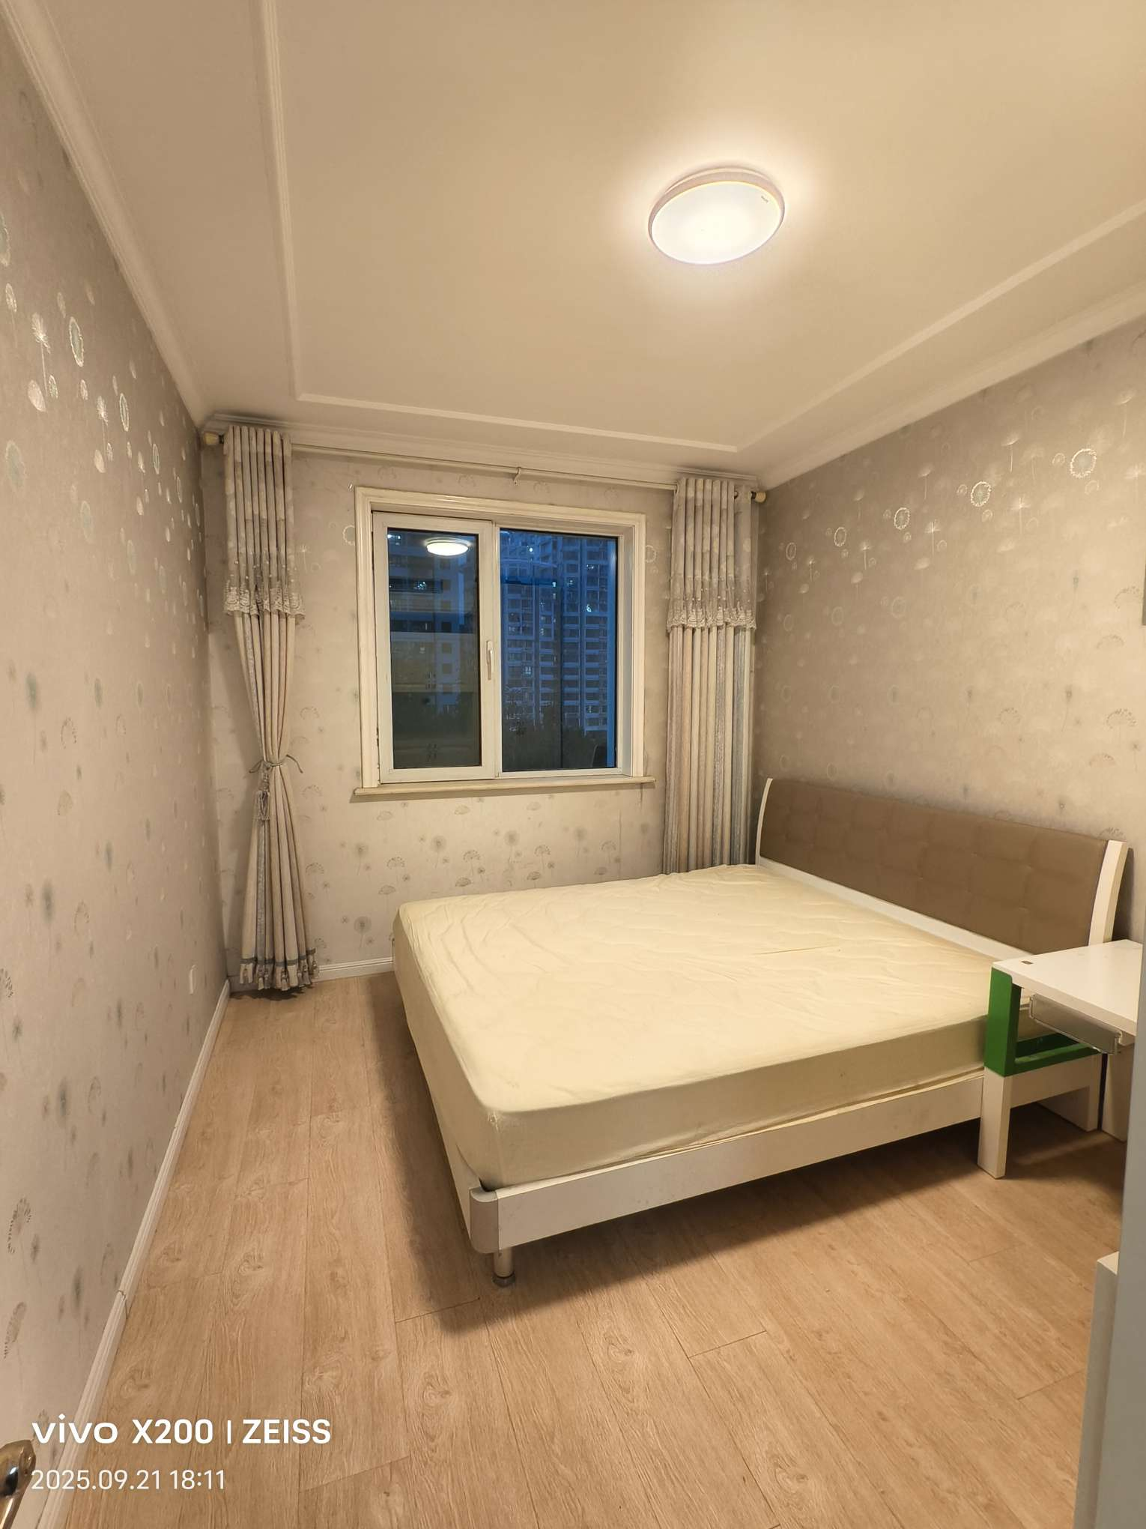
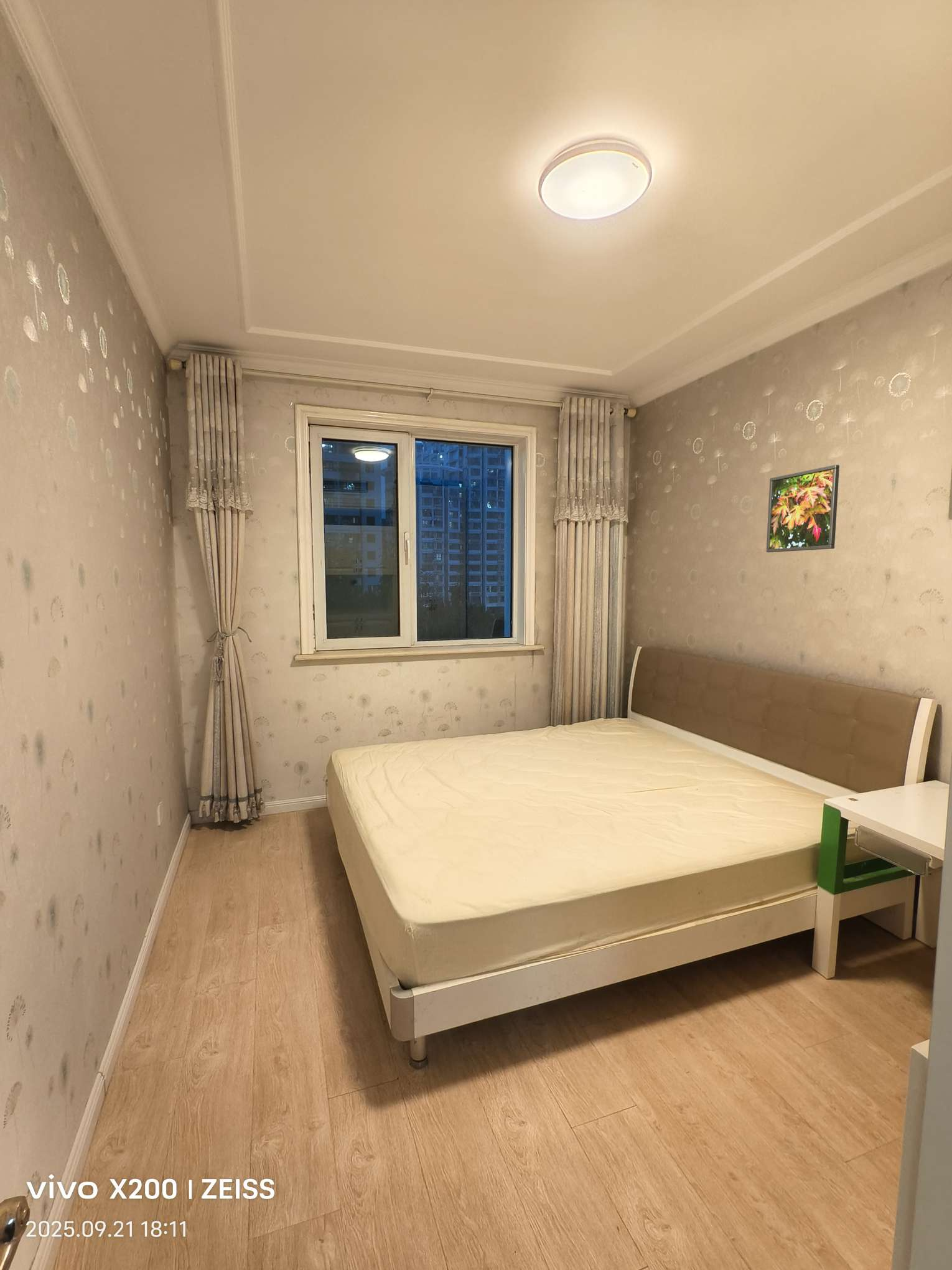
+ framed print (800, 511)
